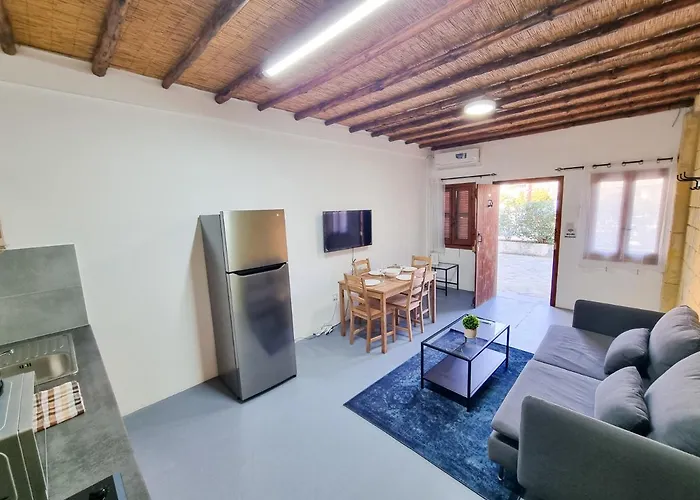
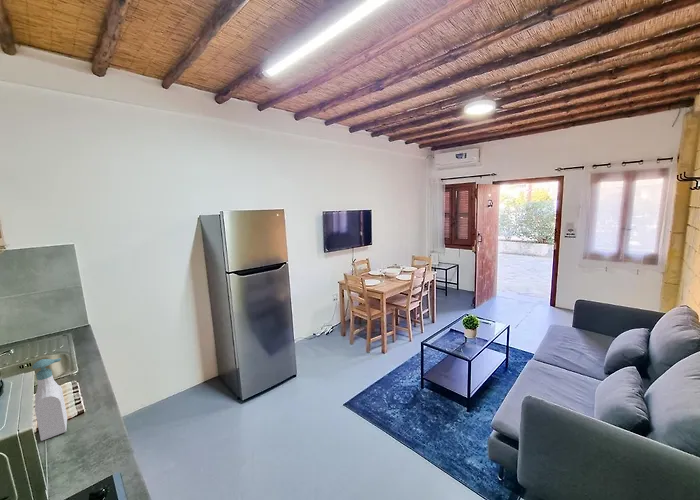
+ soap bottle (51, 394)
